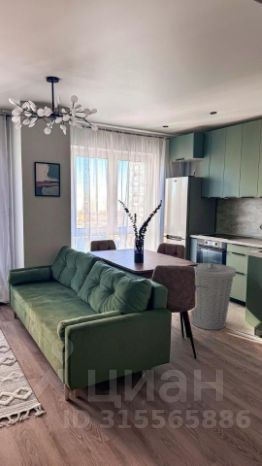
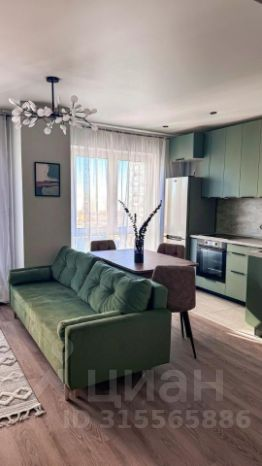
- trash can (209, 293)
